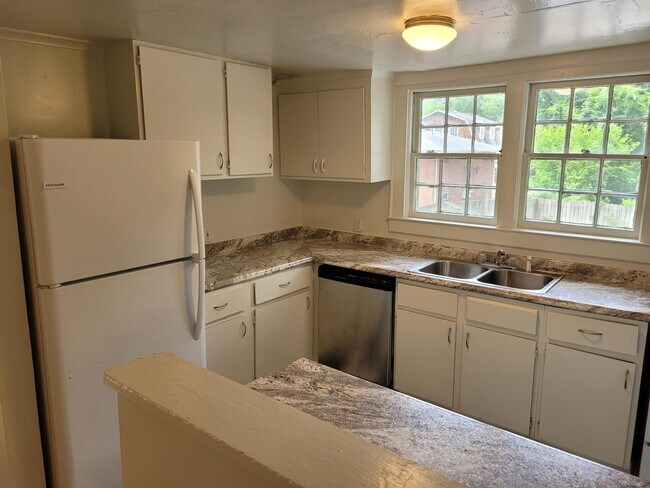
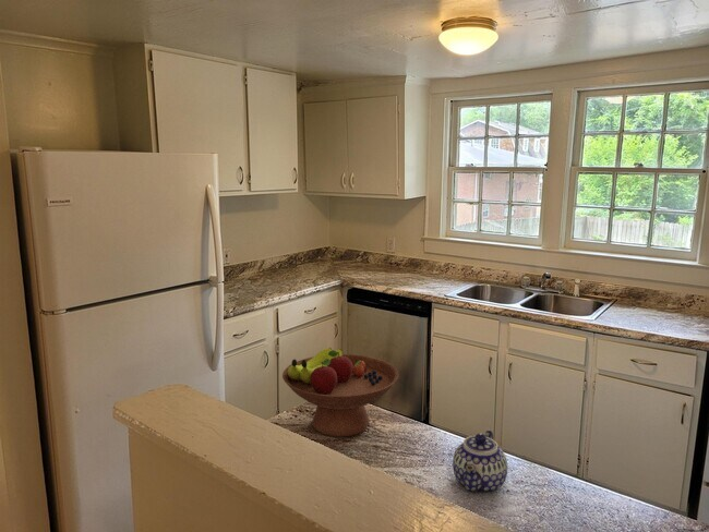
+ fruit bowl (340, 388)
+ teapot (480, 457)
